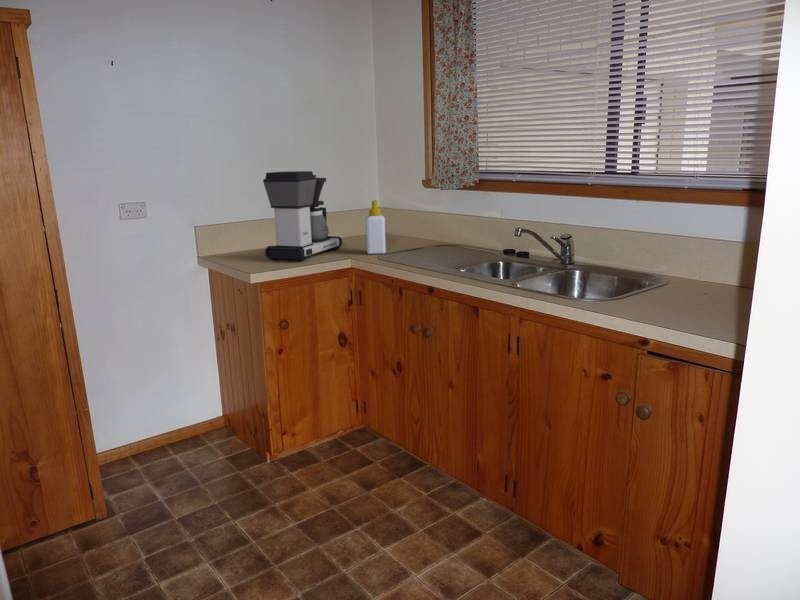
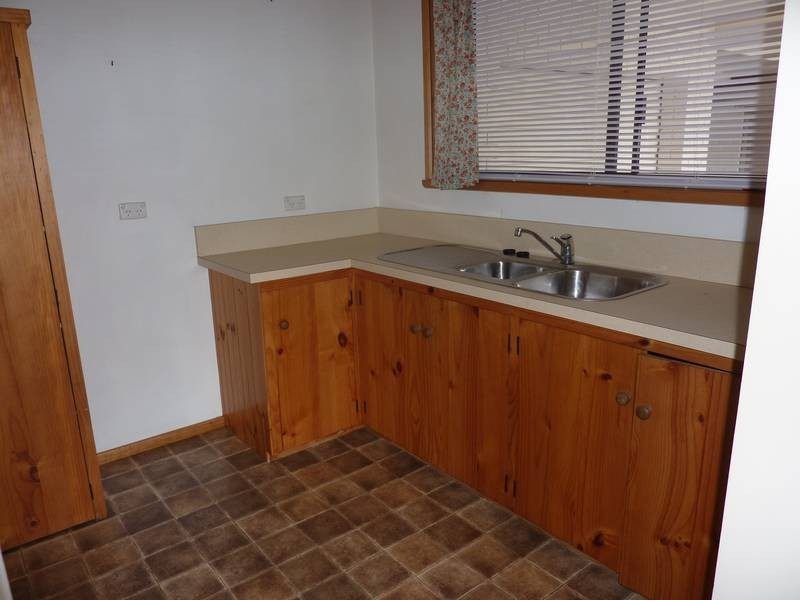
- coffee maker (303, 213)
- soap bottle (375, 227)
